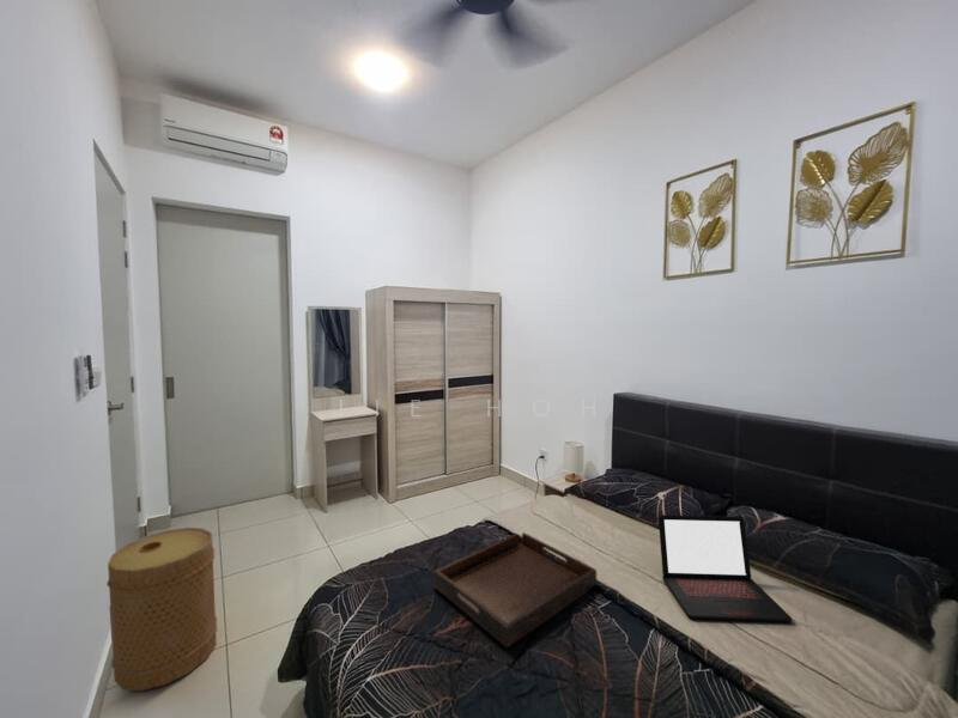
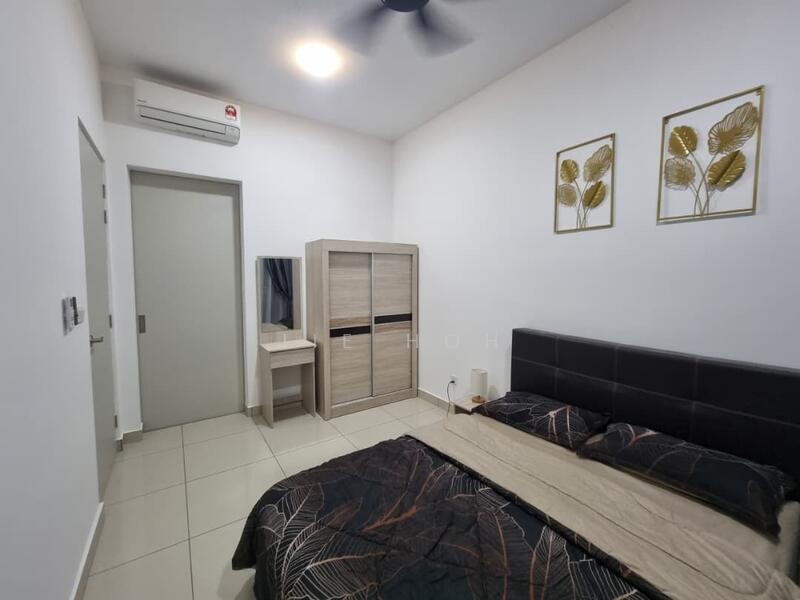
- laptop (718, 564)
- basket (165, 601)
- serving tray (515, 578)
